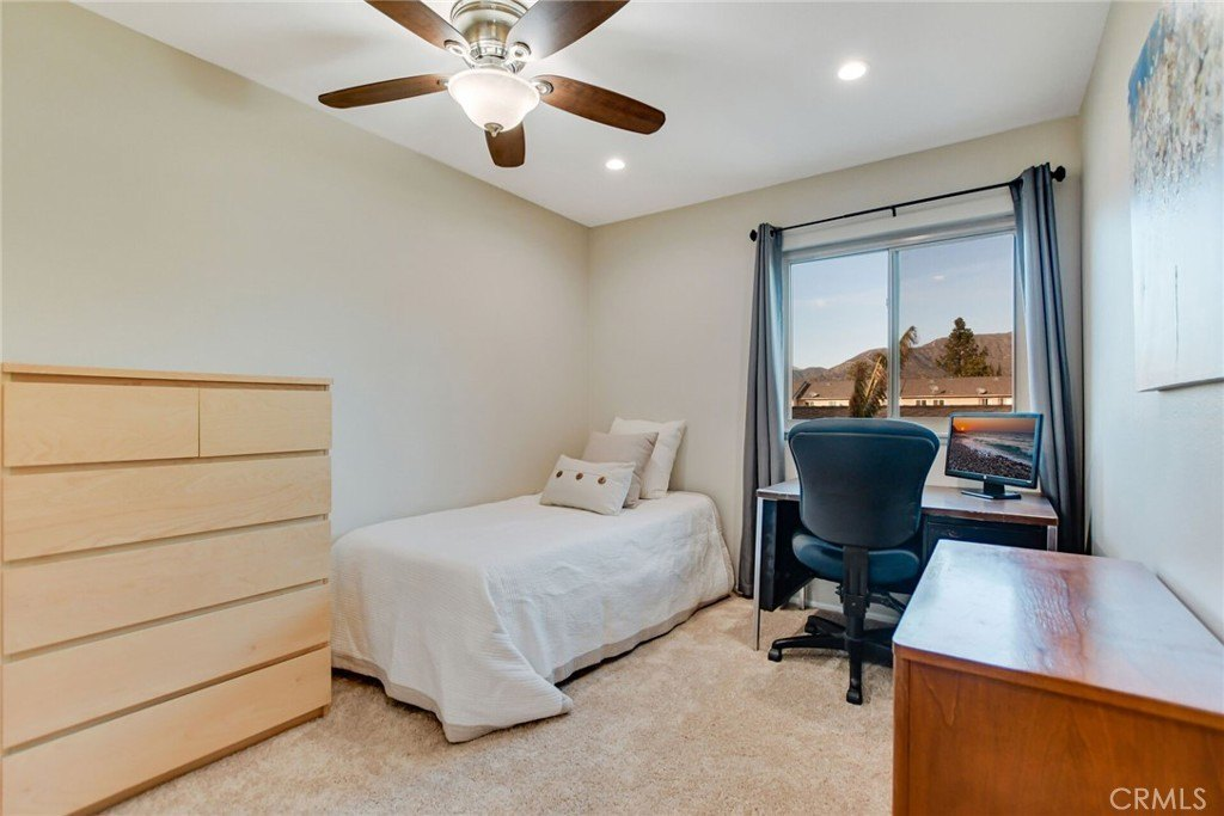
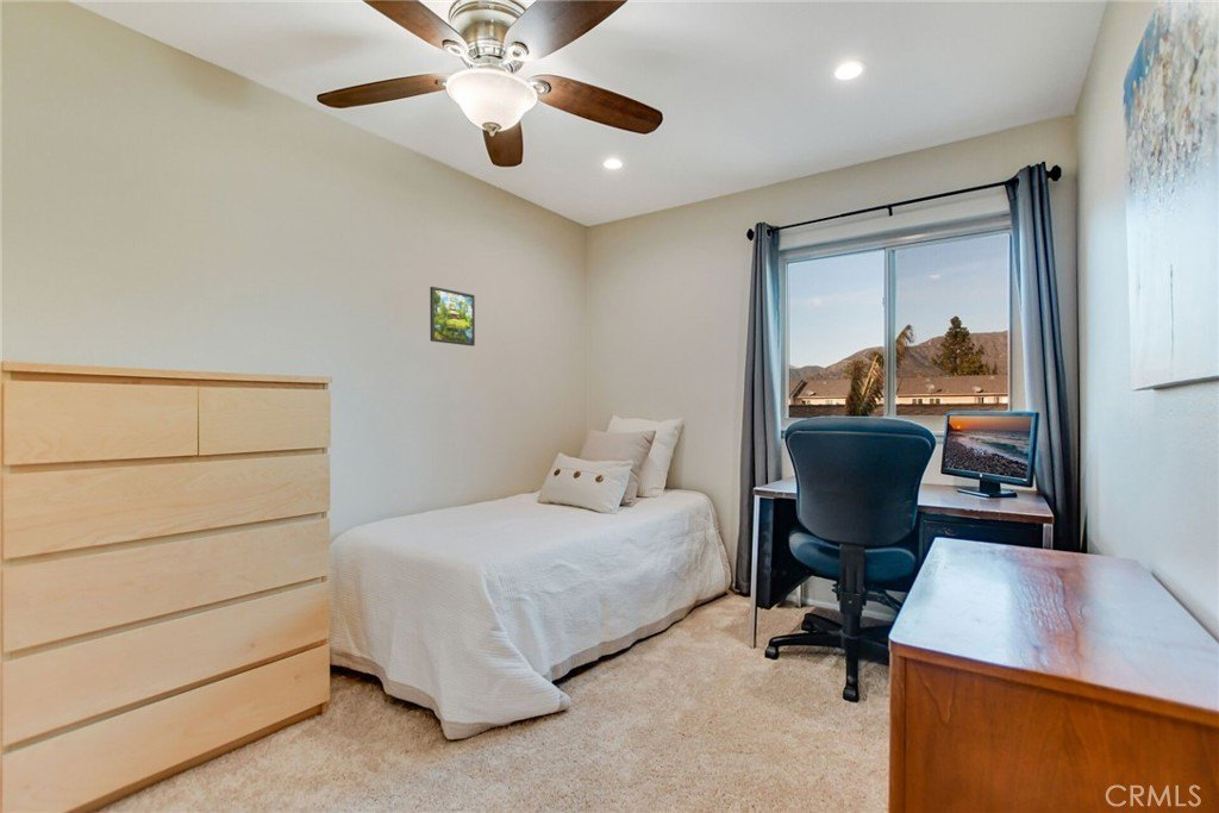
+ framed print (452, 317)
